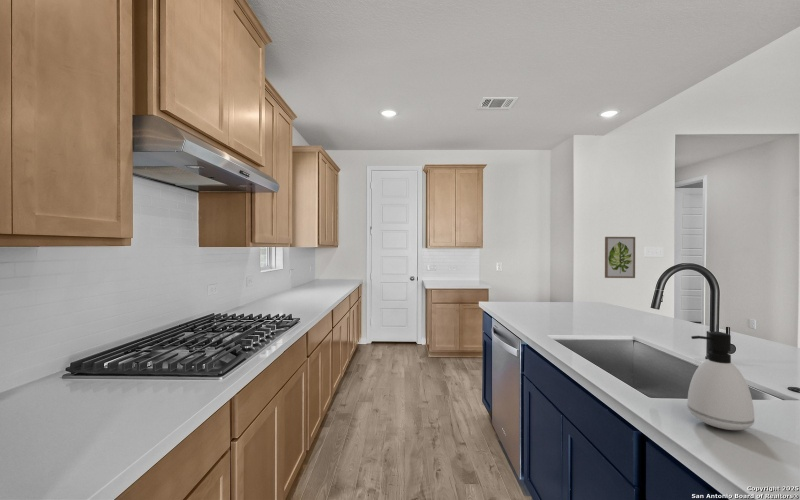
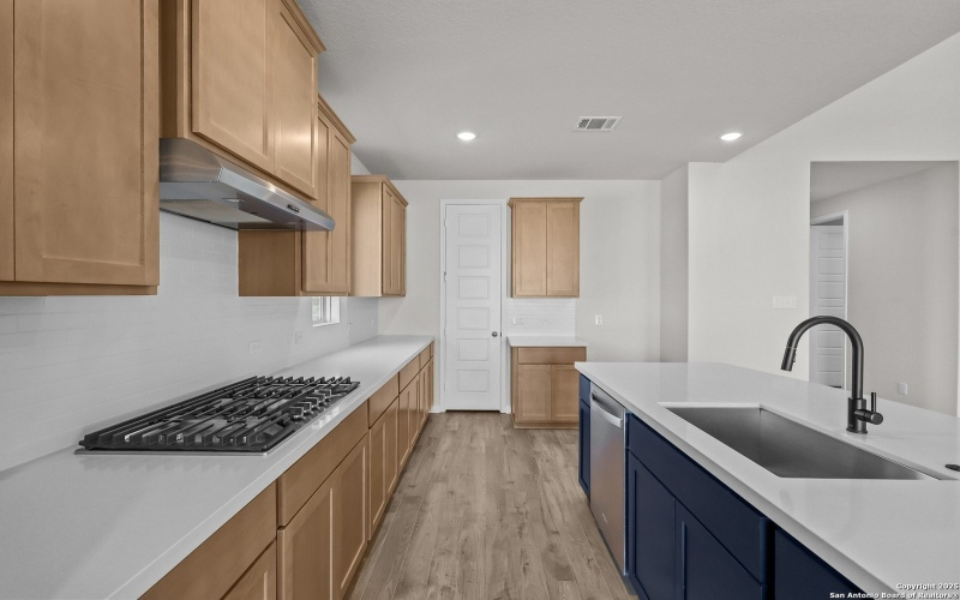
- wall art (619, 257)
- soap dispenser (718, 378)
